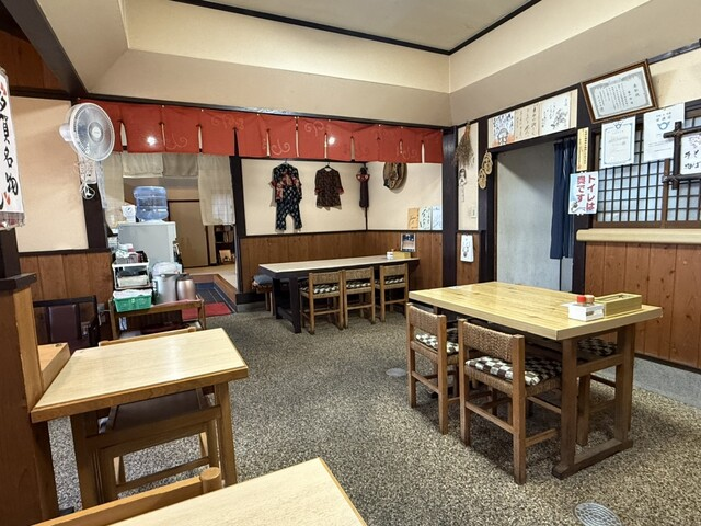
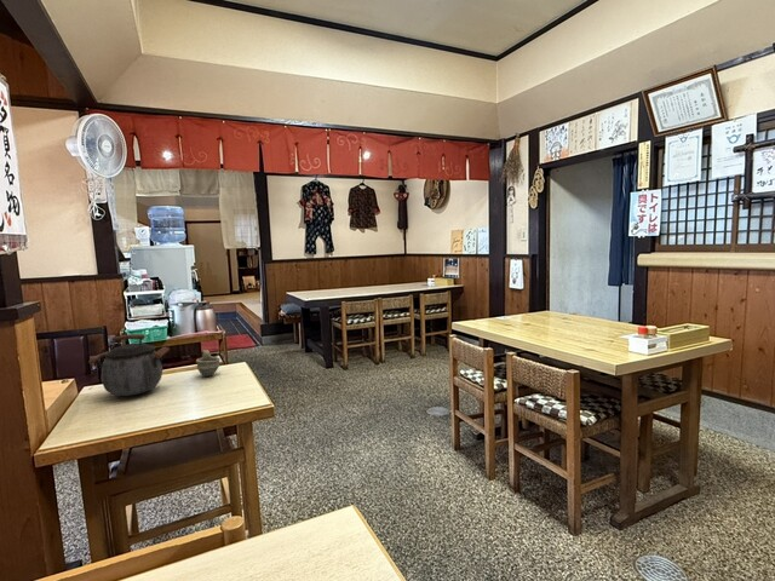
+ kettle (131, 363)
+ cup (208, 363)
